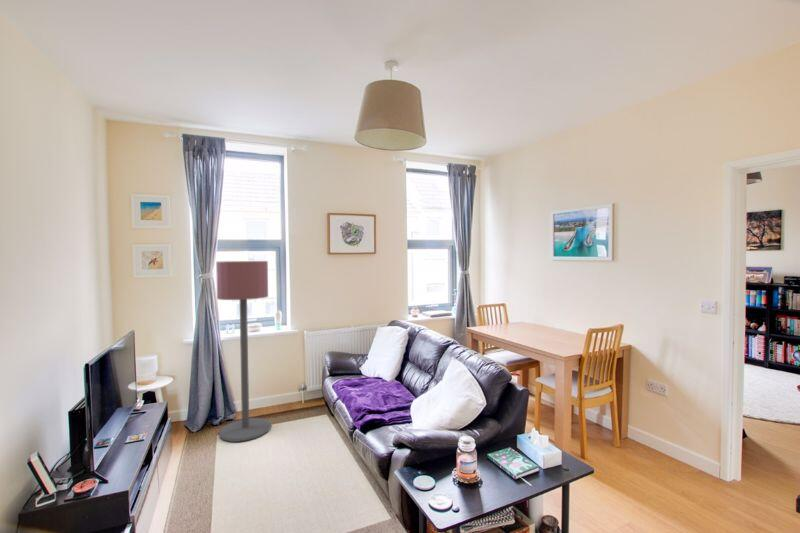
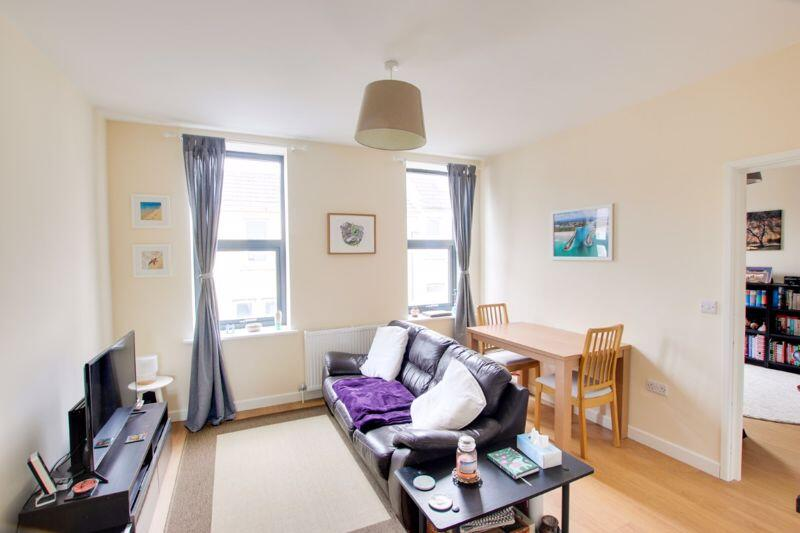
- floor lamp (244, 345)
